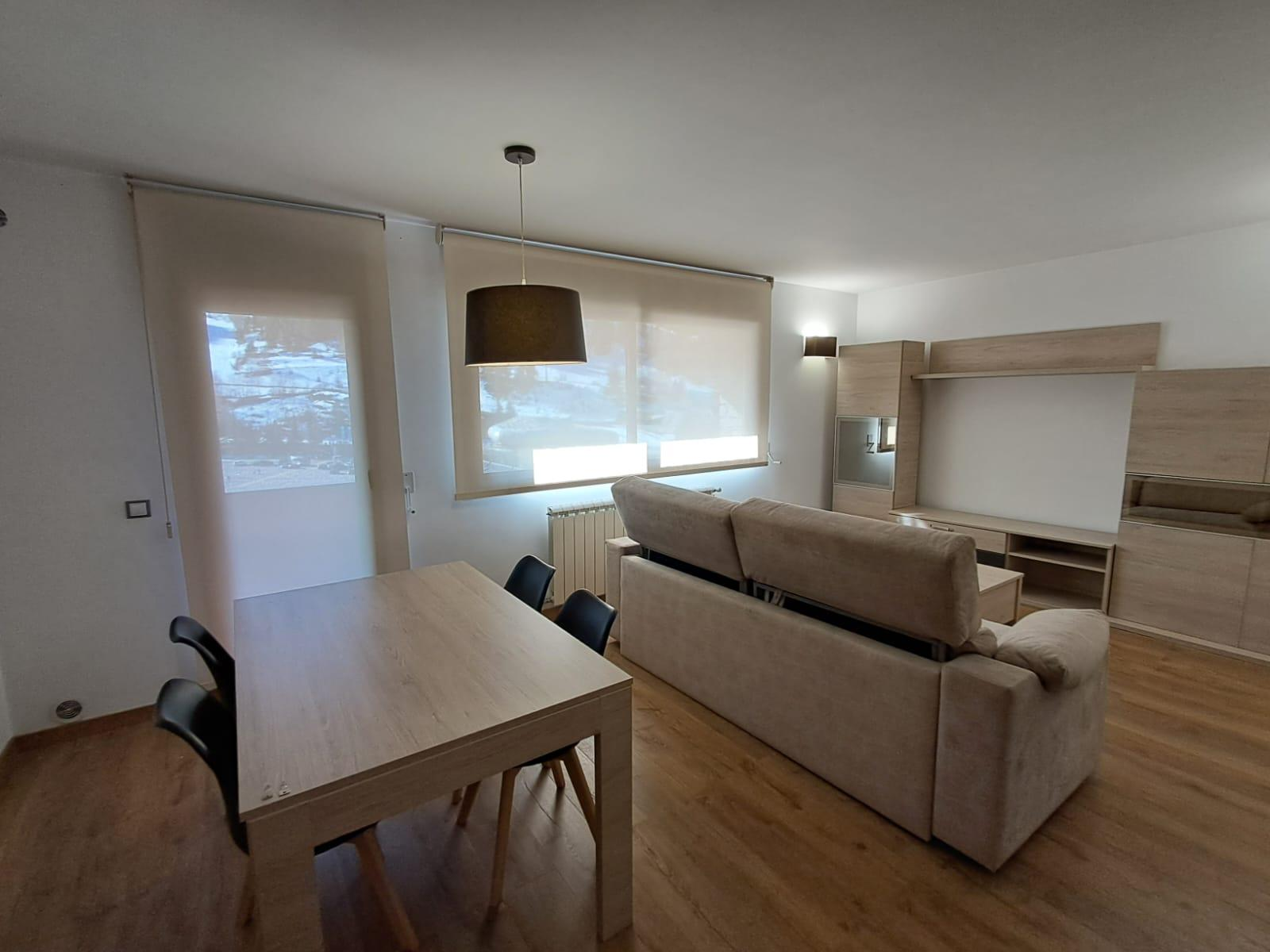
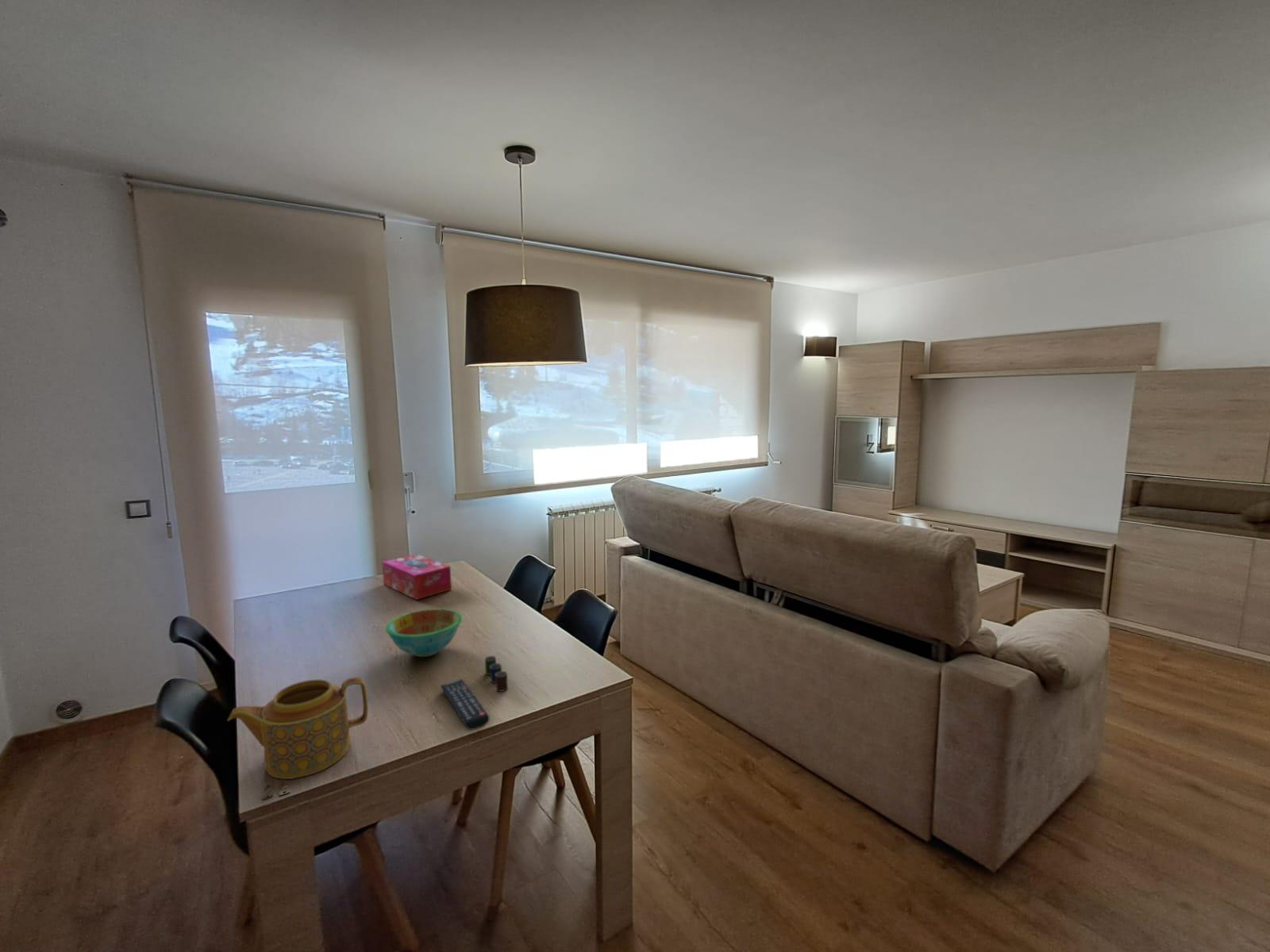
+ bowl (425, 636)
+ teapot (302, 724)
+ tissue box (416, 575)
+ cup (495, 667)
+ remote control (464, 702)
